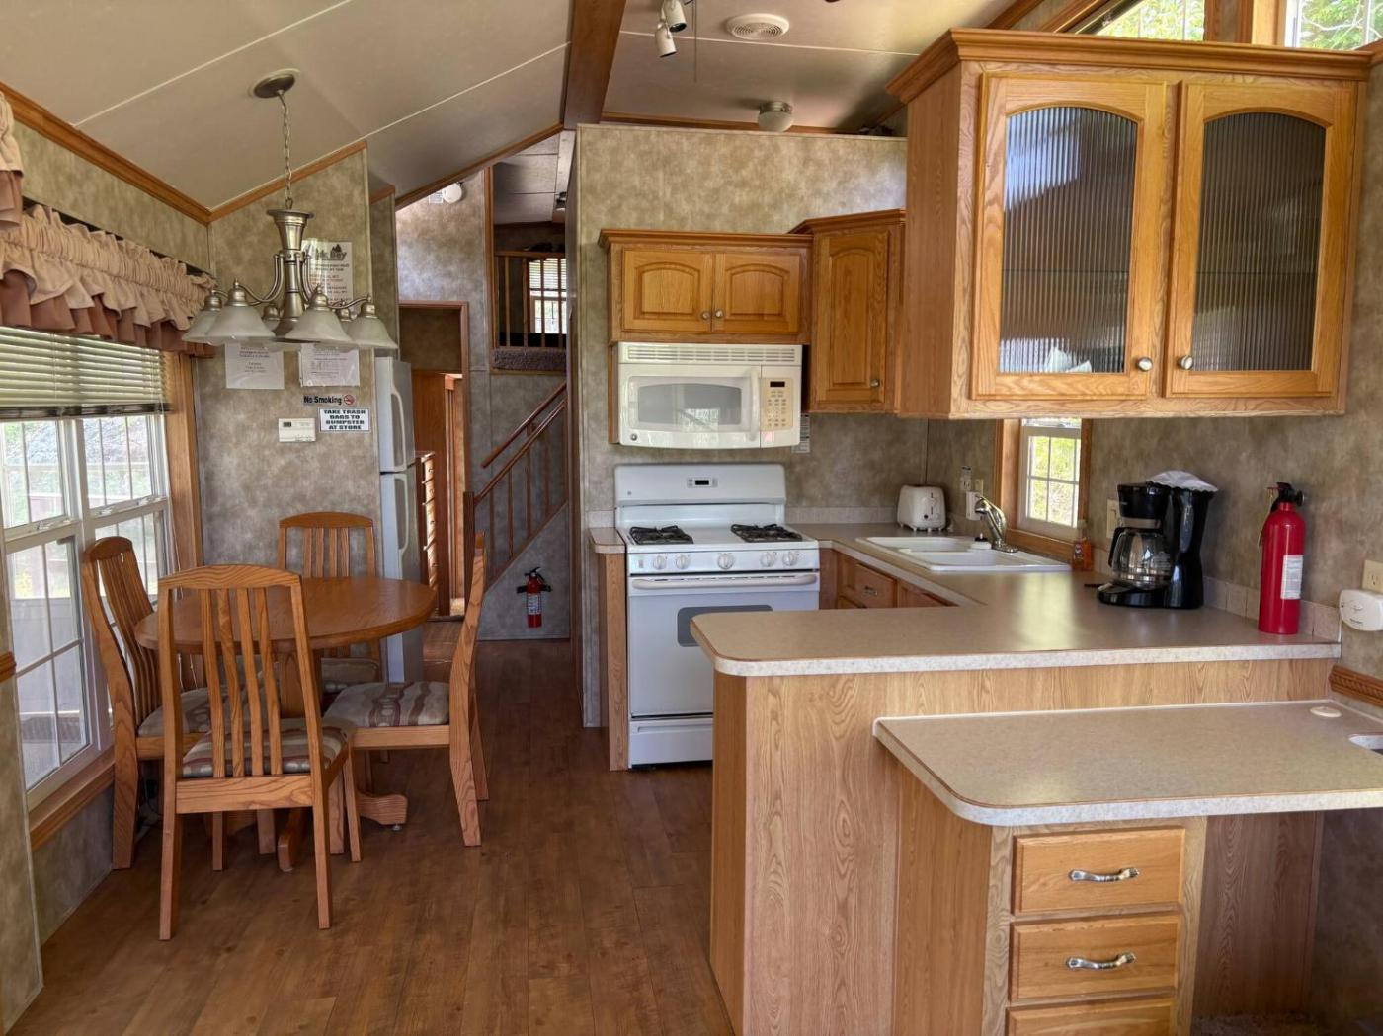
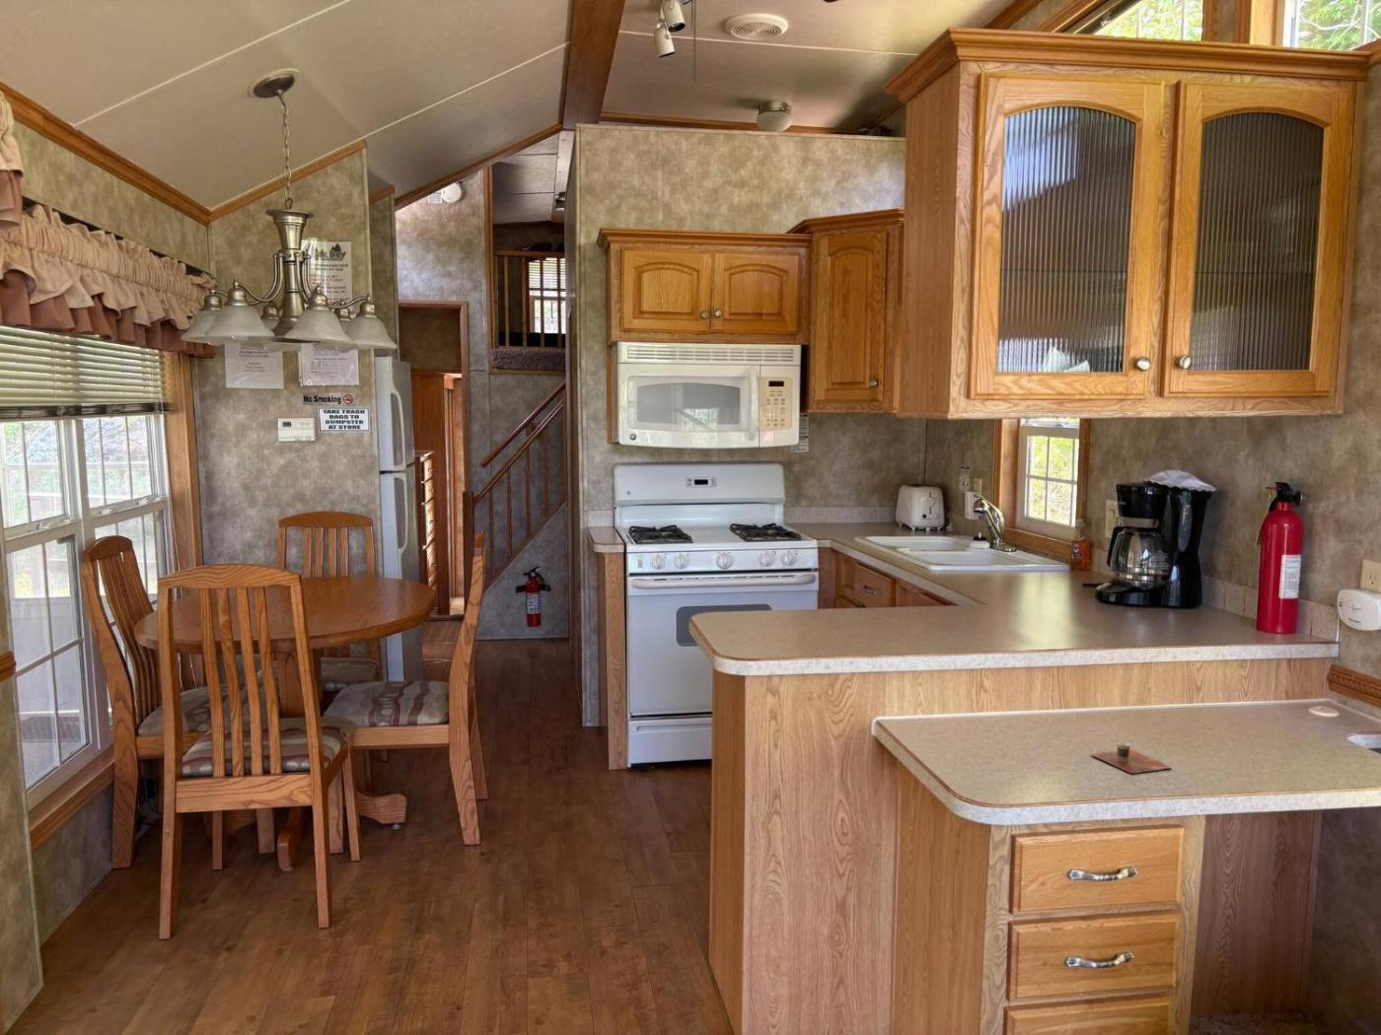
+ cup (1131, 752)
